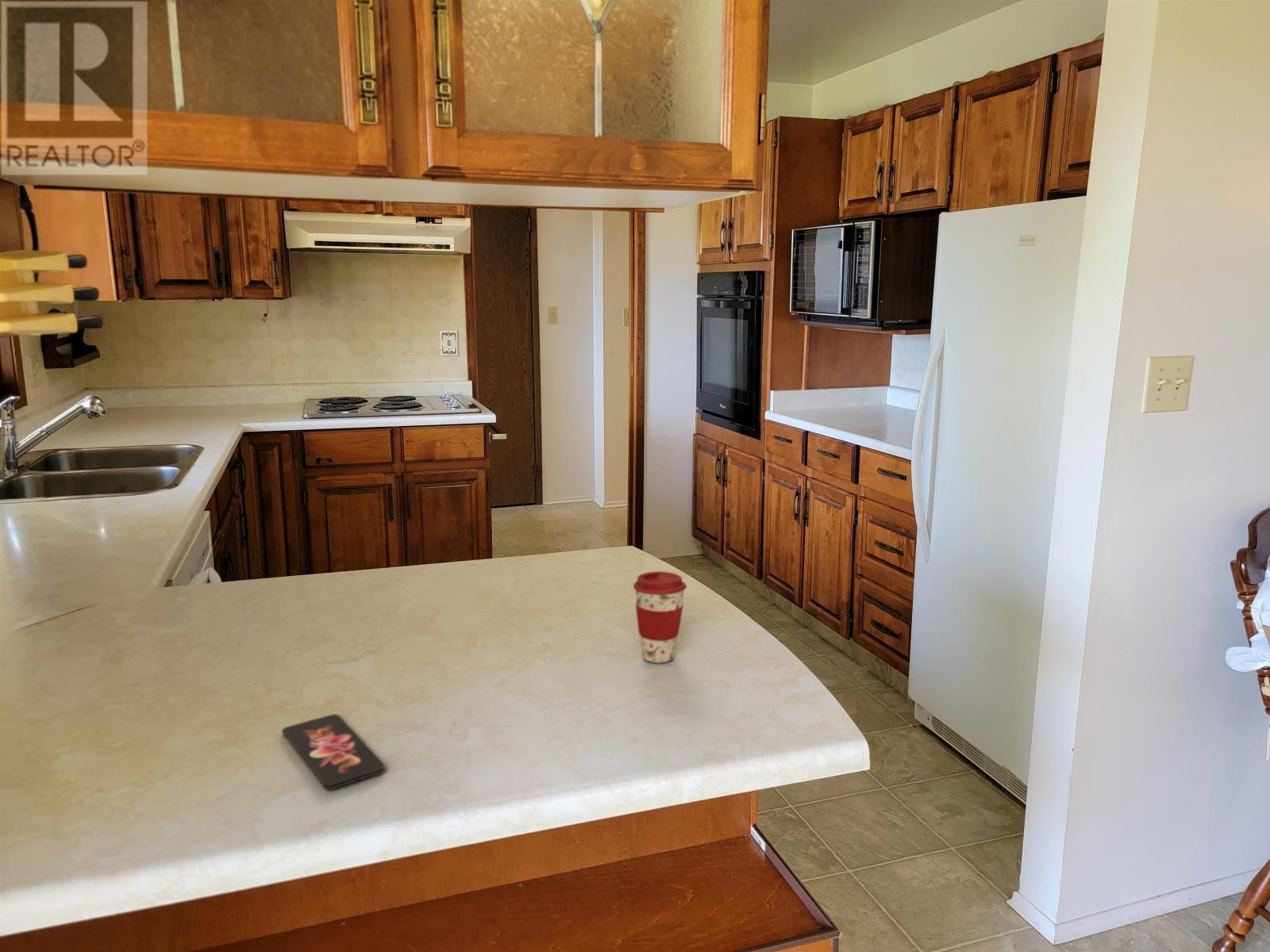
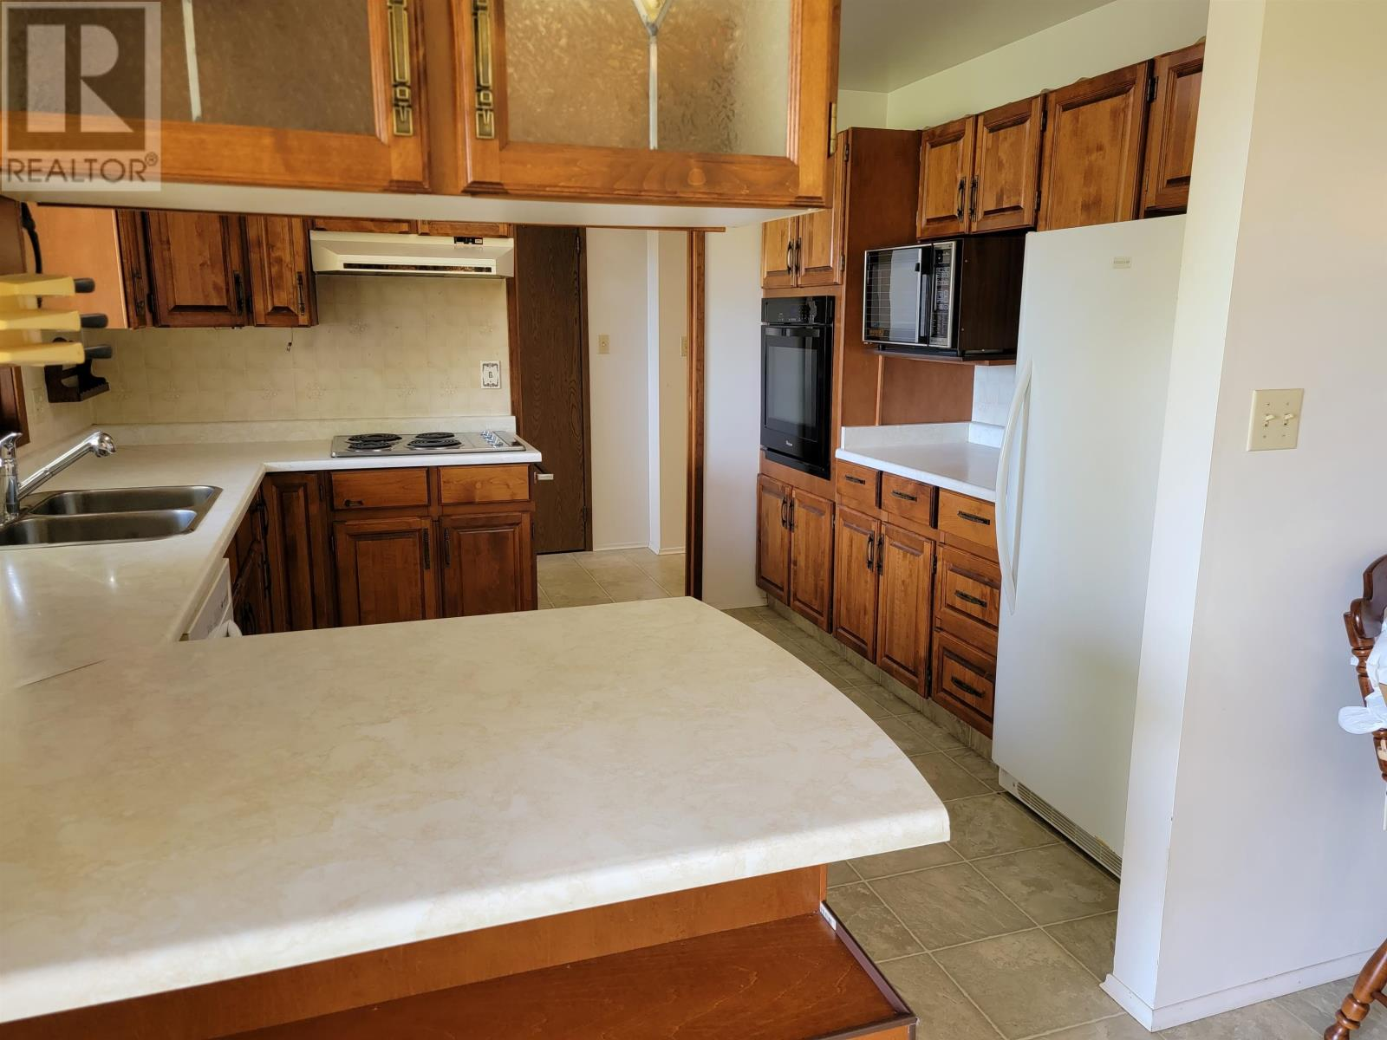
- coffee cup (659, 616)
- smartphone (332, 749)
